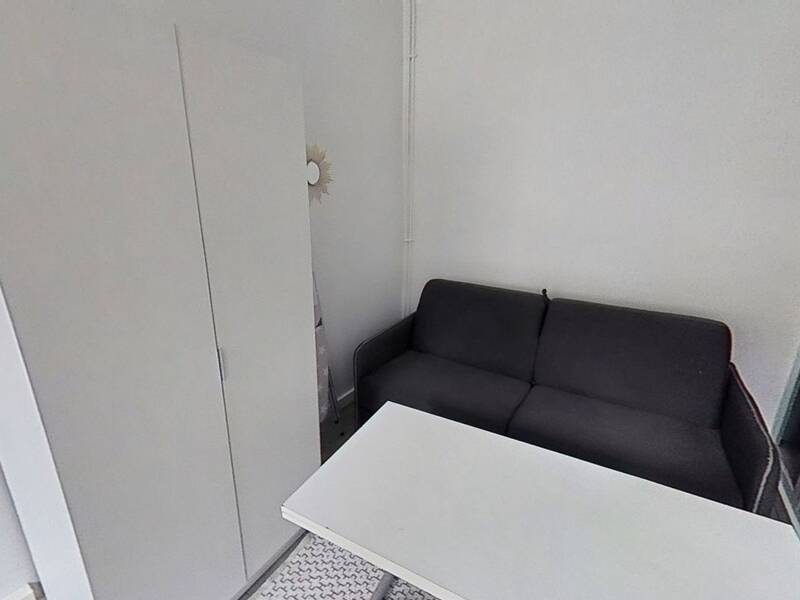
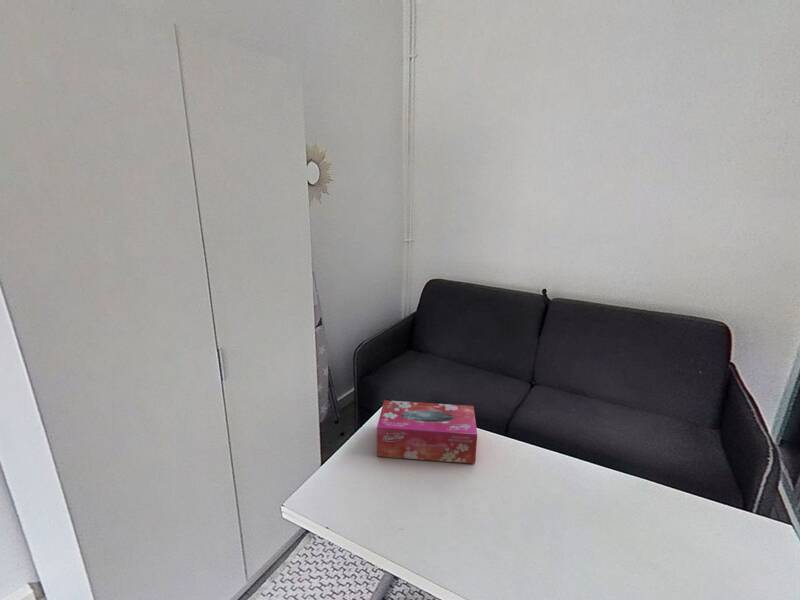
+ tissue box (426, 430)
